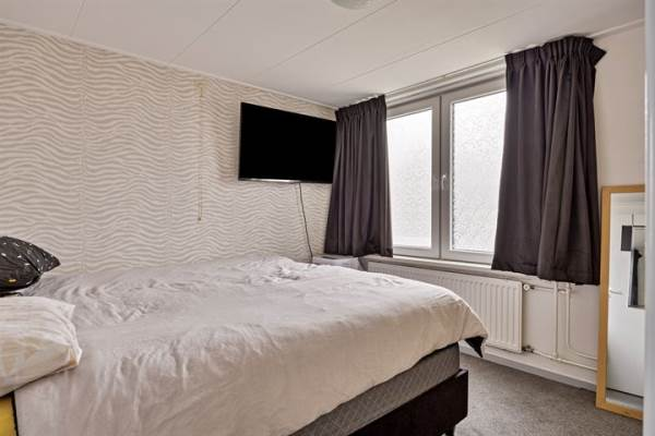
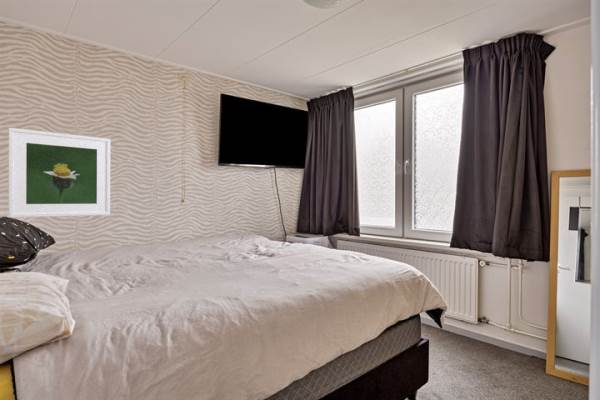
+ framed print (63, 175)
